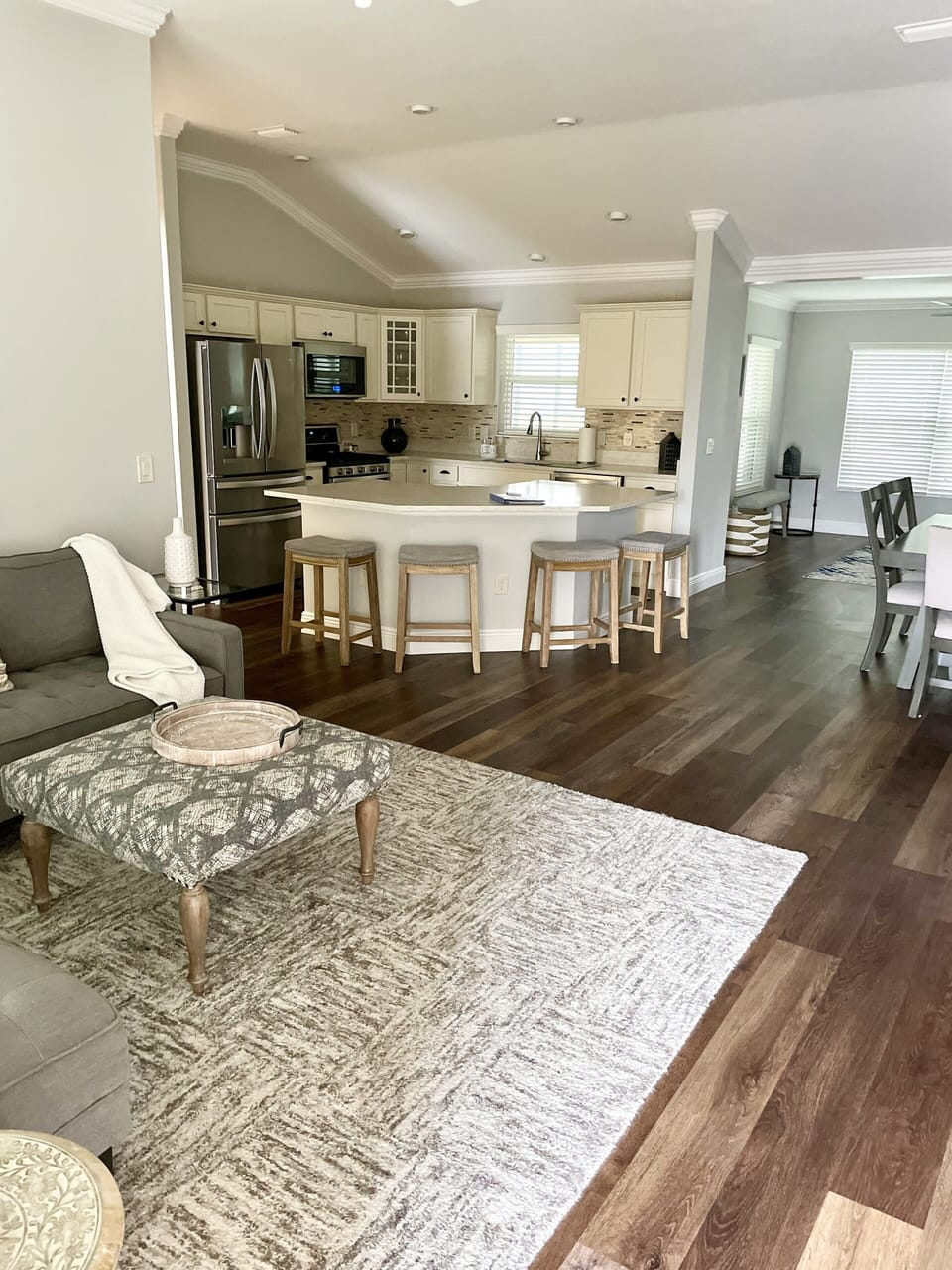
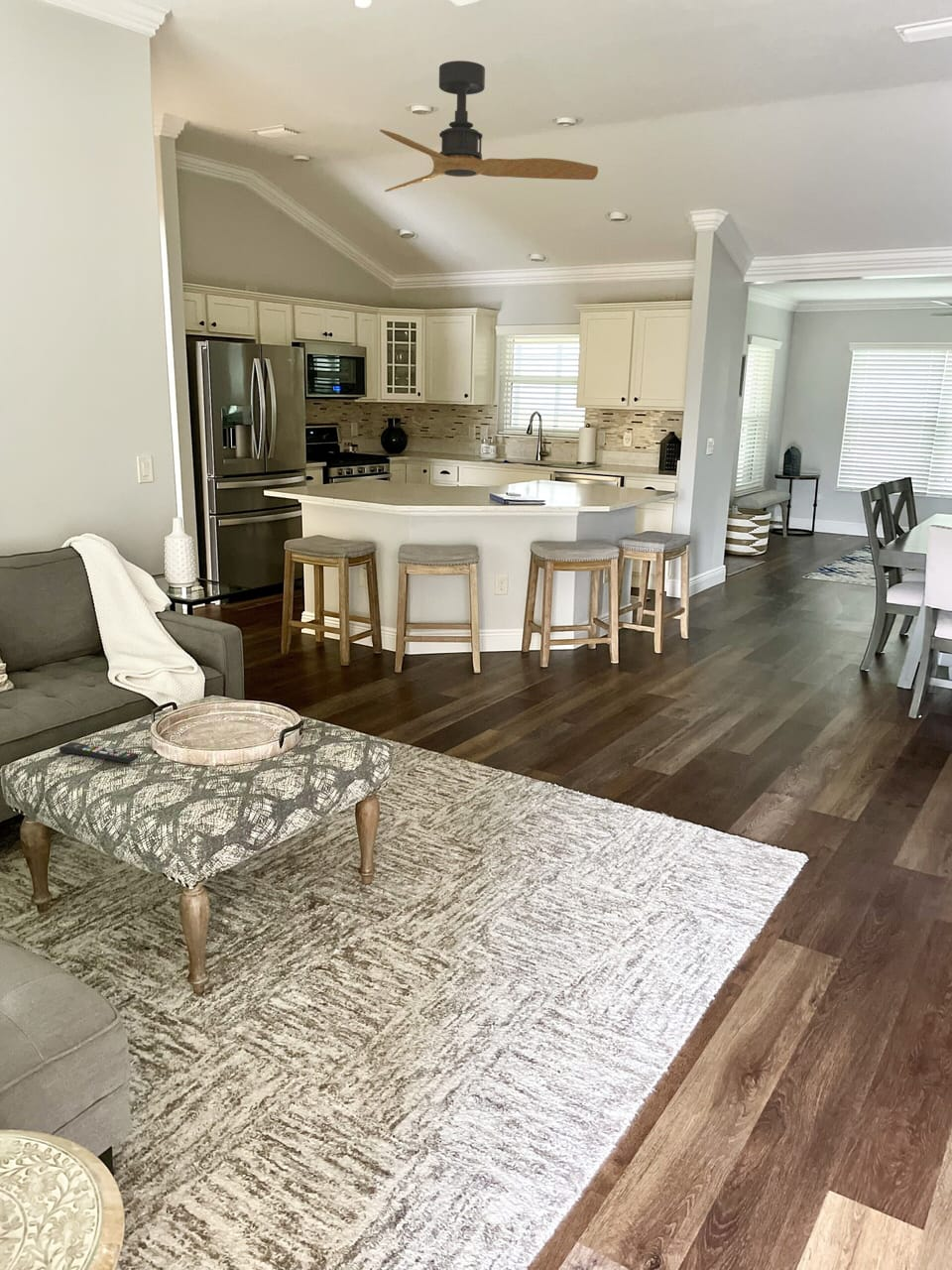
+ ceiling fan (481, 133)
+ remote control (98, 752)
